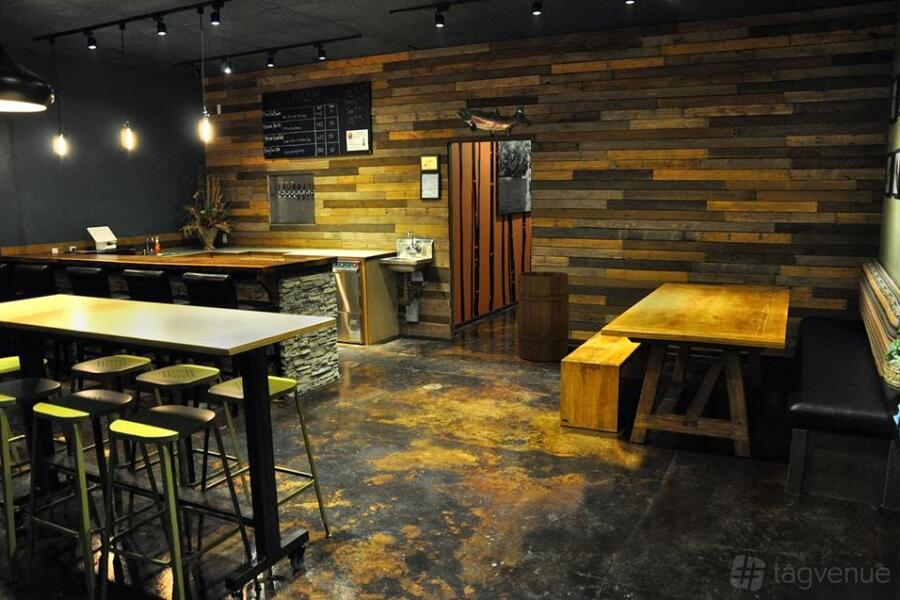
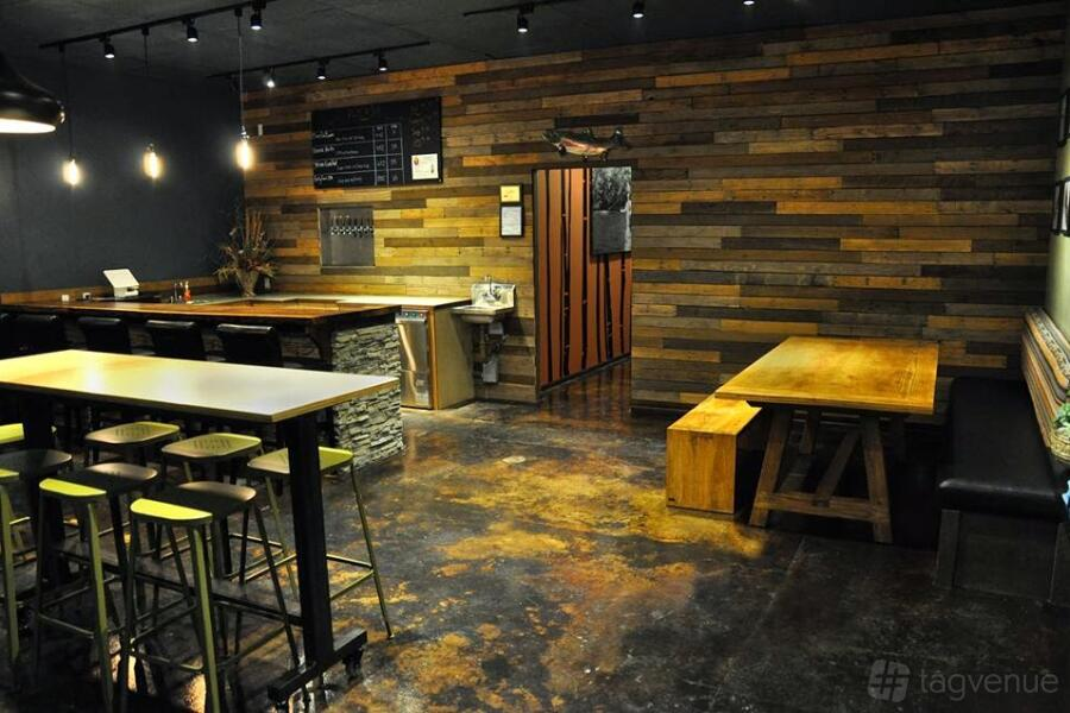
- wooden barrel (543, 315)
